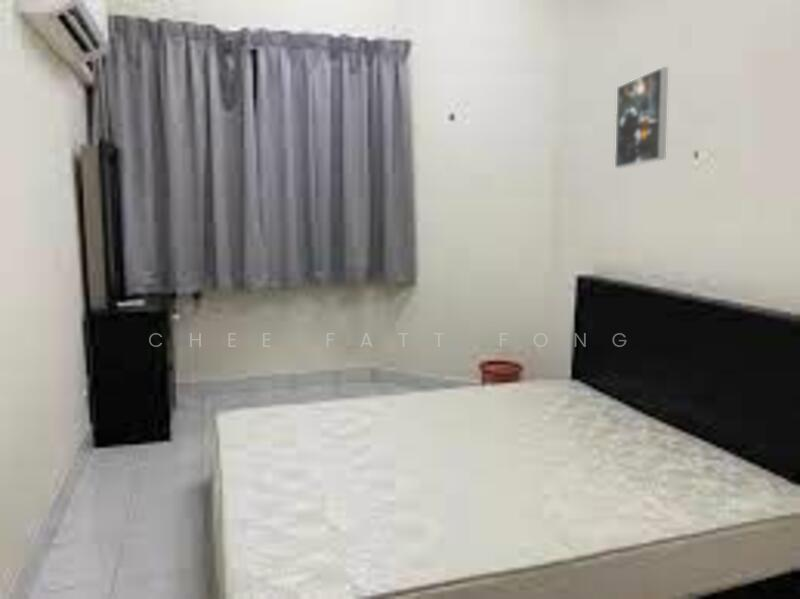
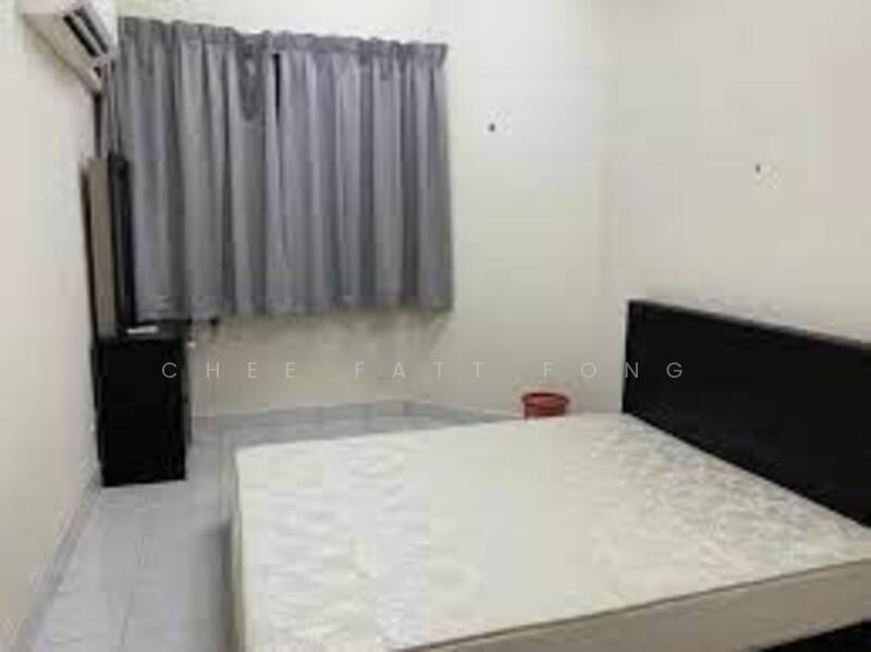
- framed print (639, 120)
